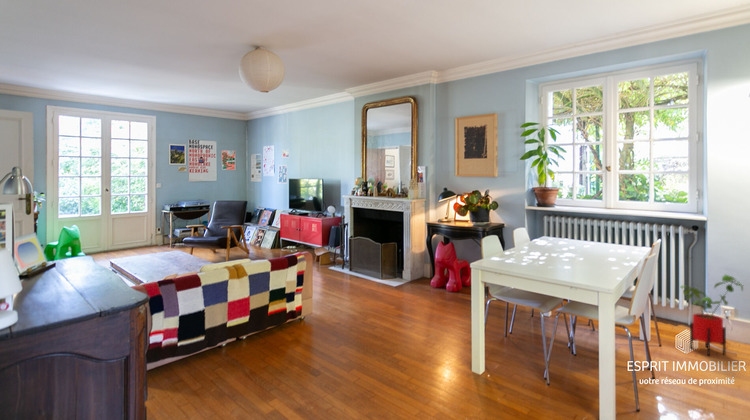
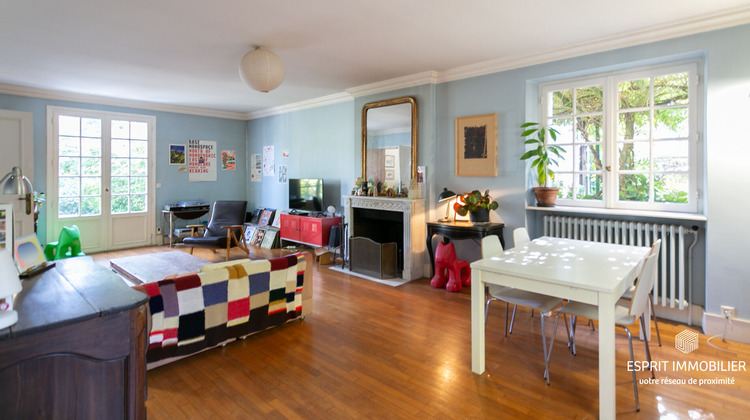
- house plant (712, 313)
